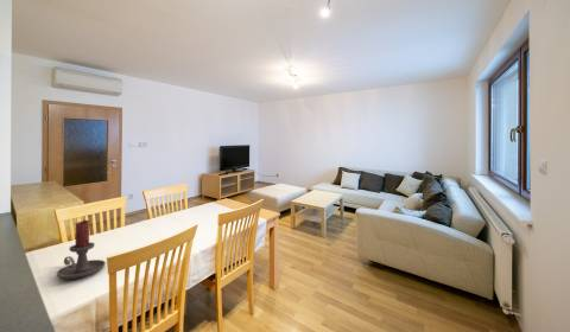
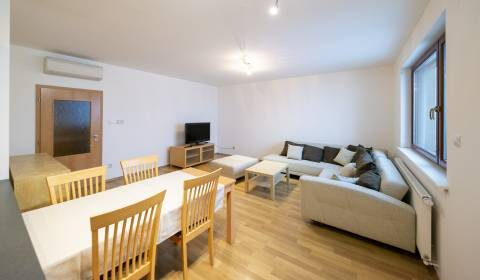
- candle holder (78, 245)
